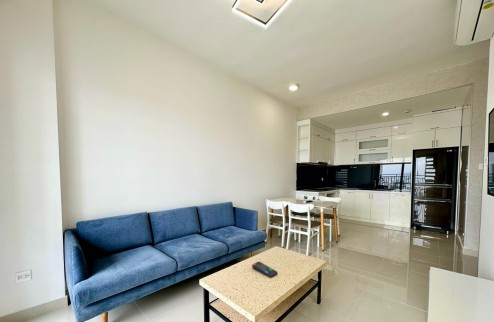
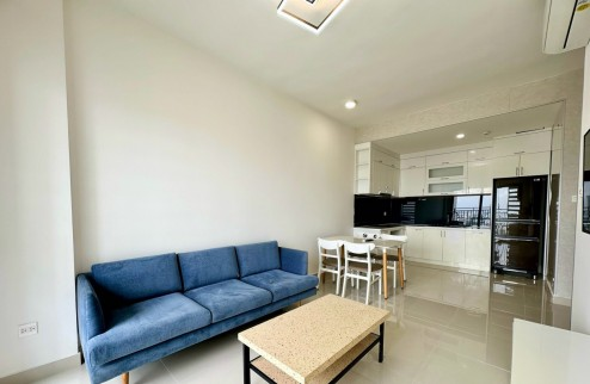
- remote control (264, 269)
